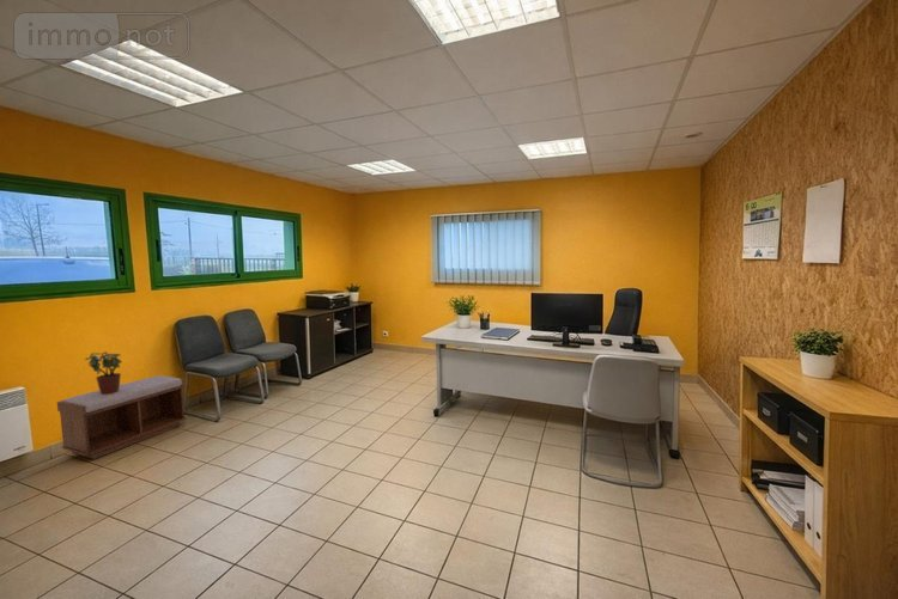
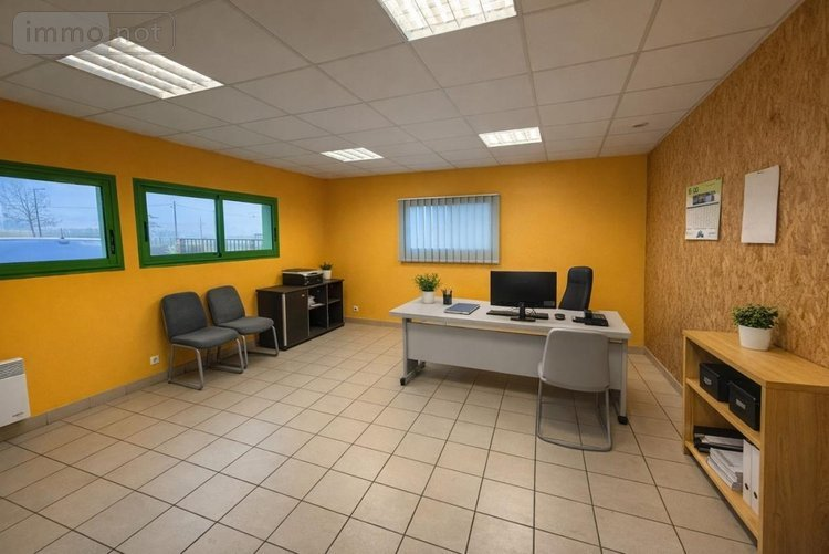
- potted plant (105, 371)
- bench (127, 412)
